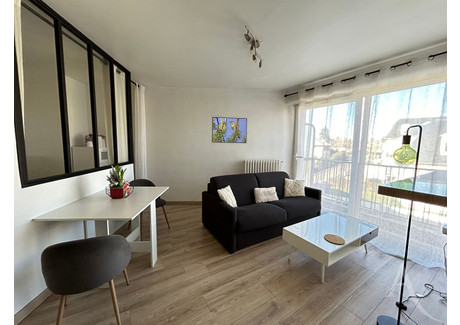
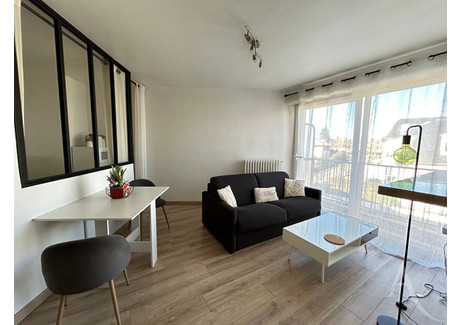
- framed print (229, 130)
